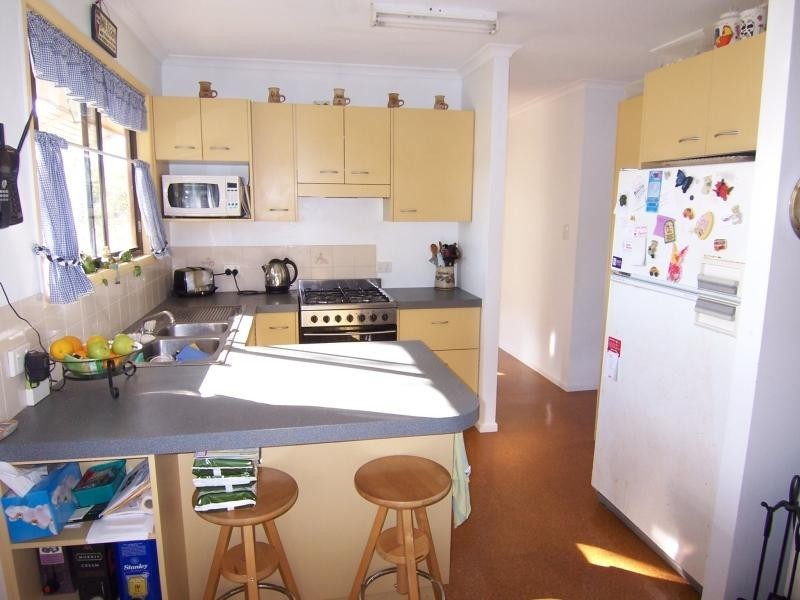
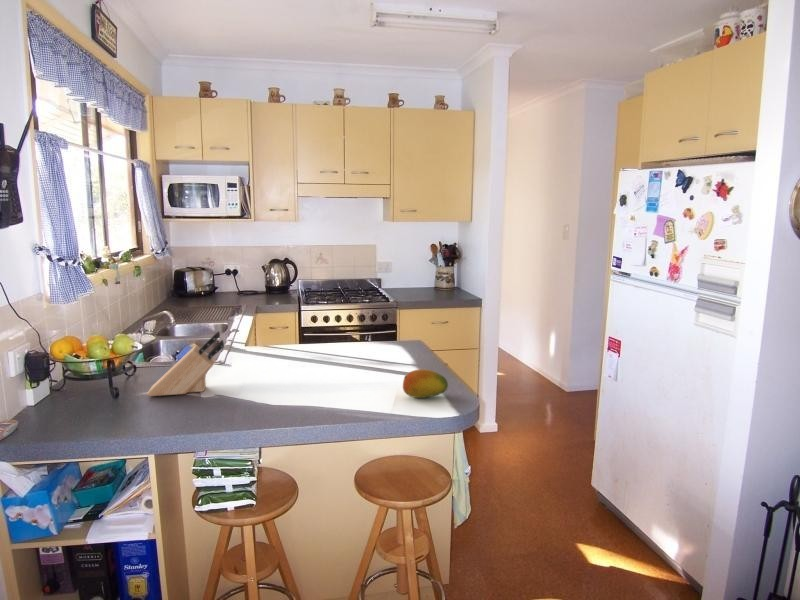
+ fruit (425, 383)
+ knife block (186, 361)
